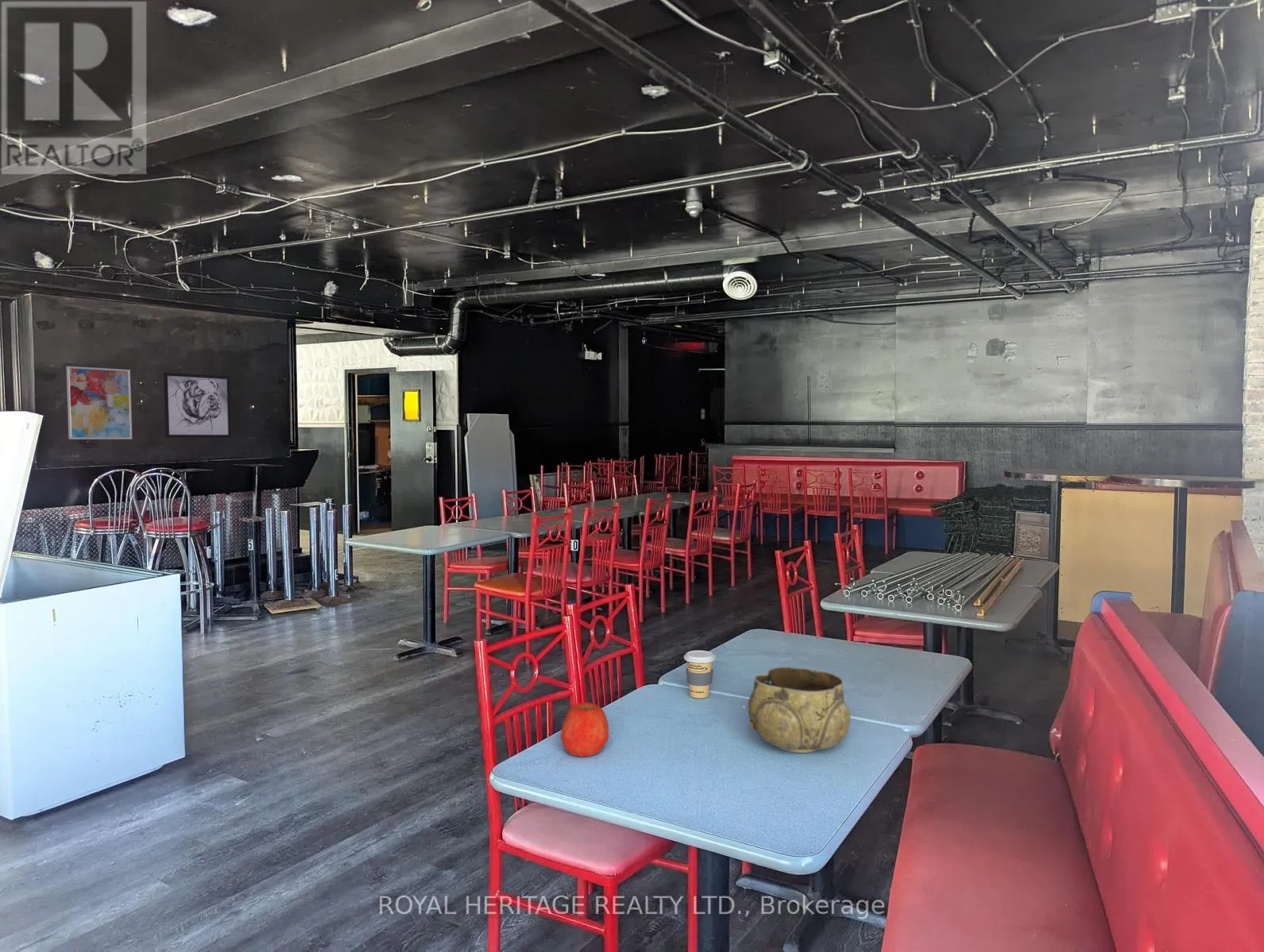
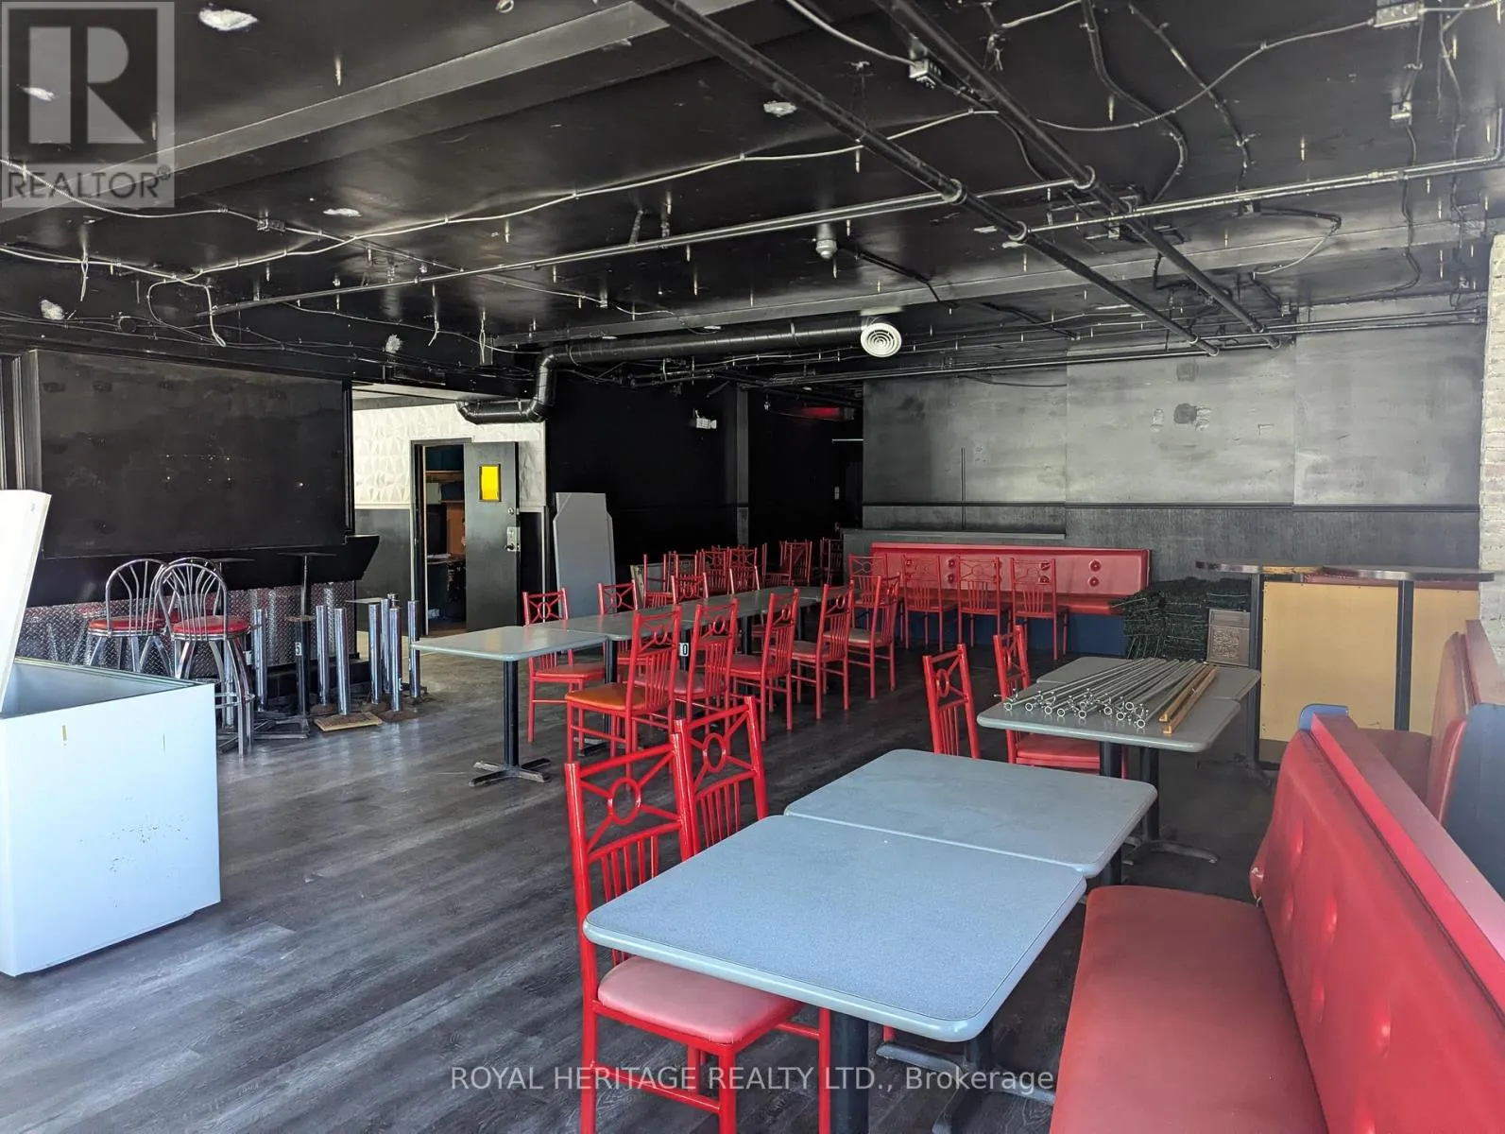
- apple (585, 727)
- decorative bowl (798, 711)
- wall art (100, 403)
- wall art (198, 405)
- coffee cup (699, 674)
